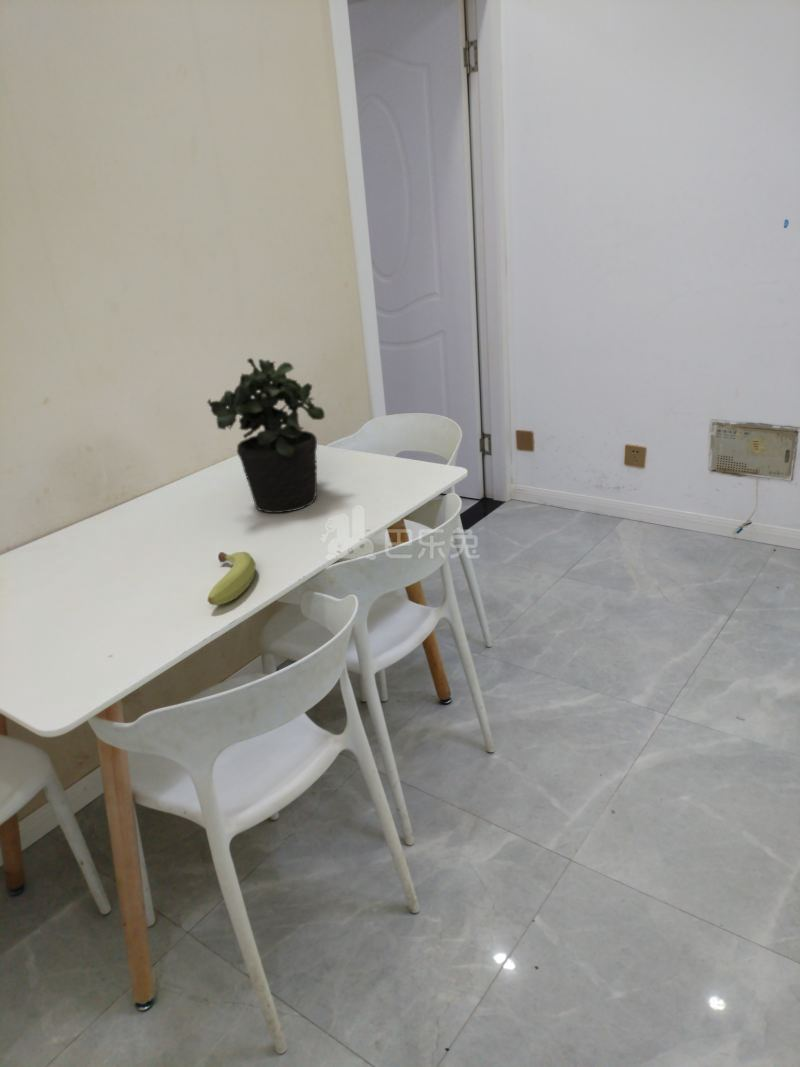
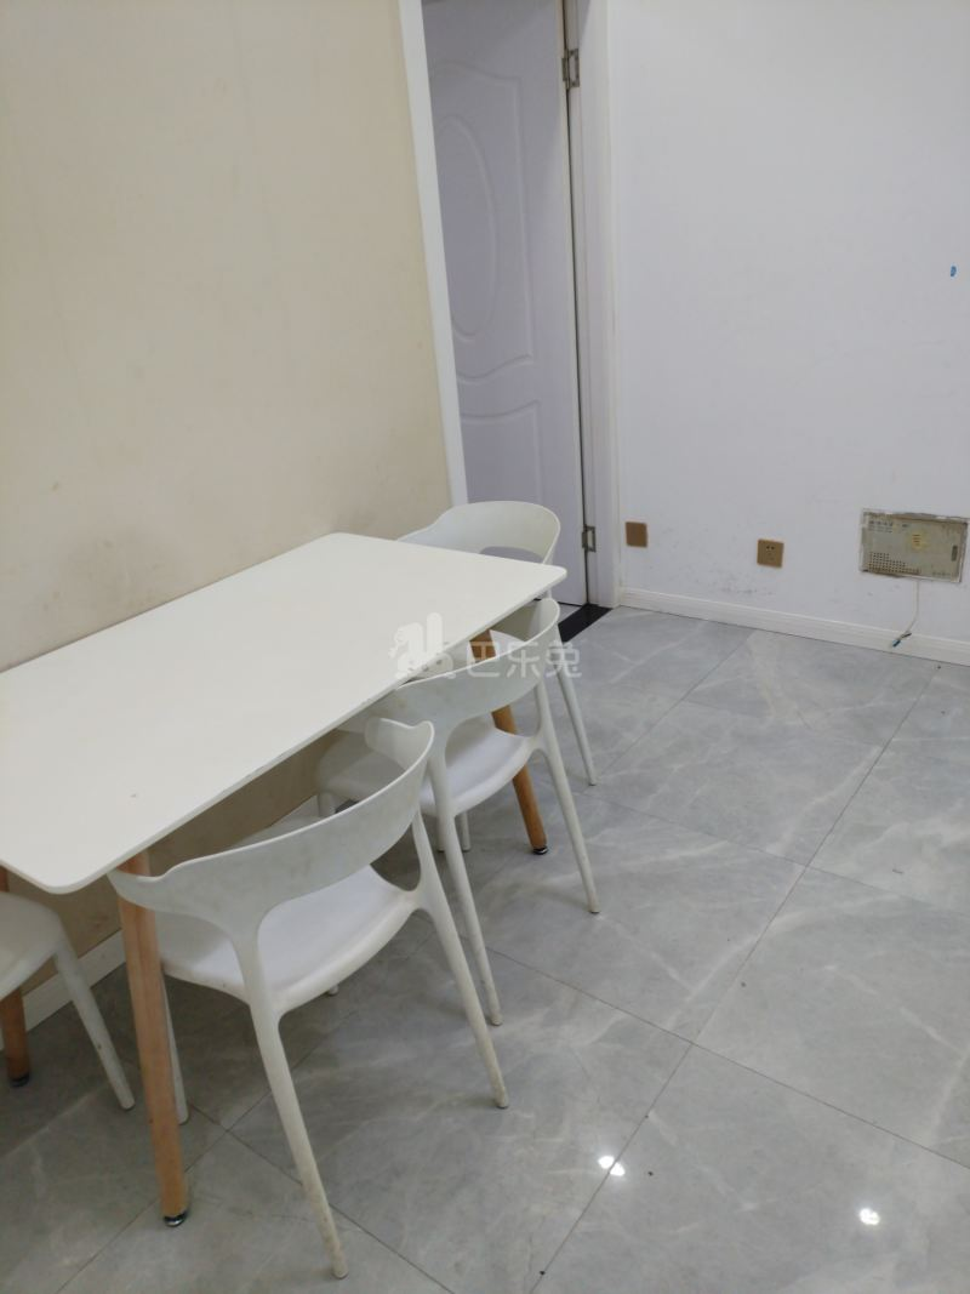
- potted plant (269, 432)
- fruit (225, 575)
